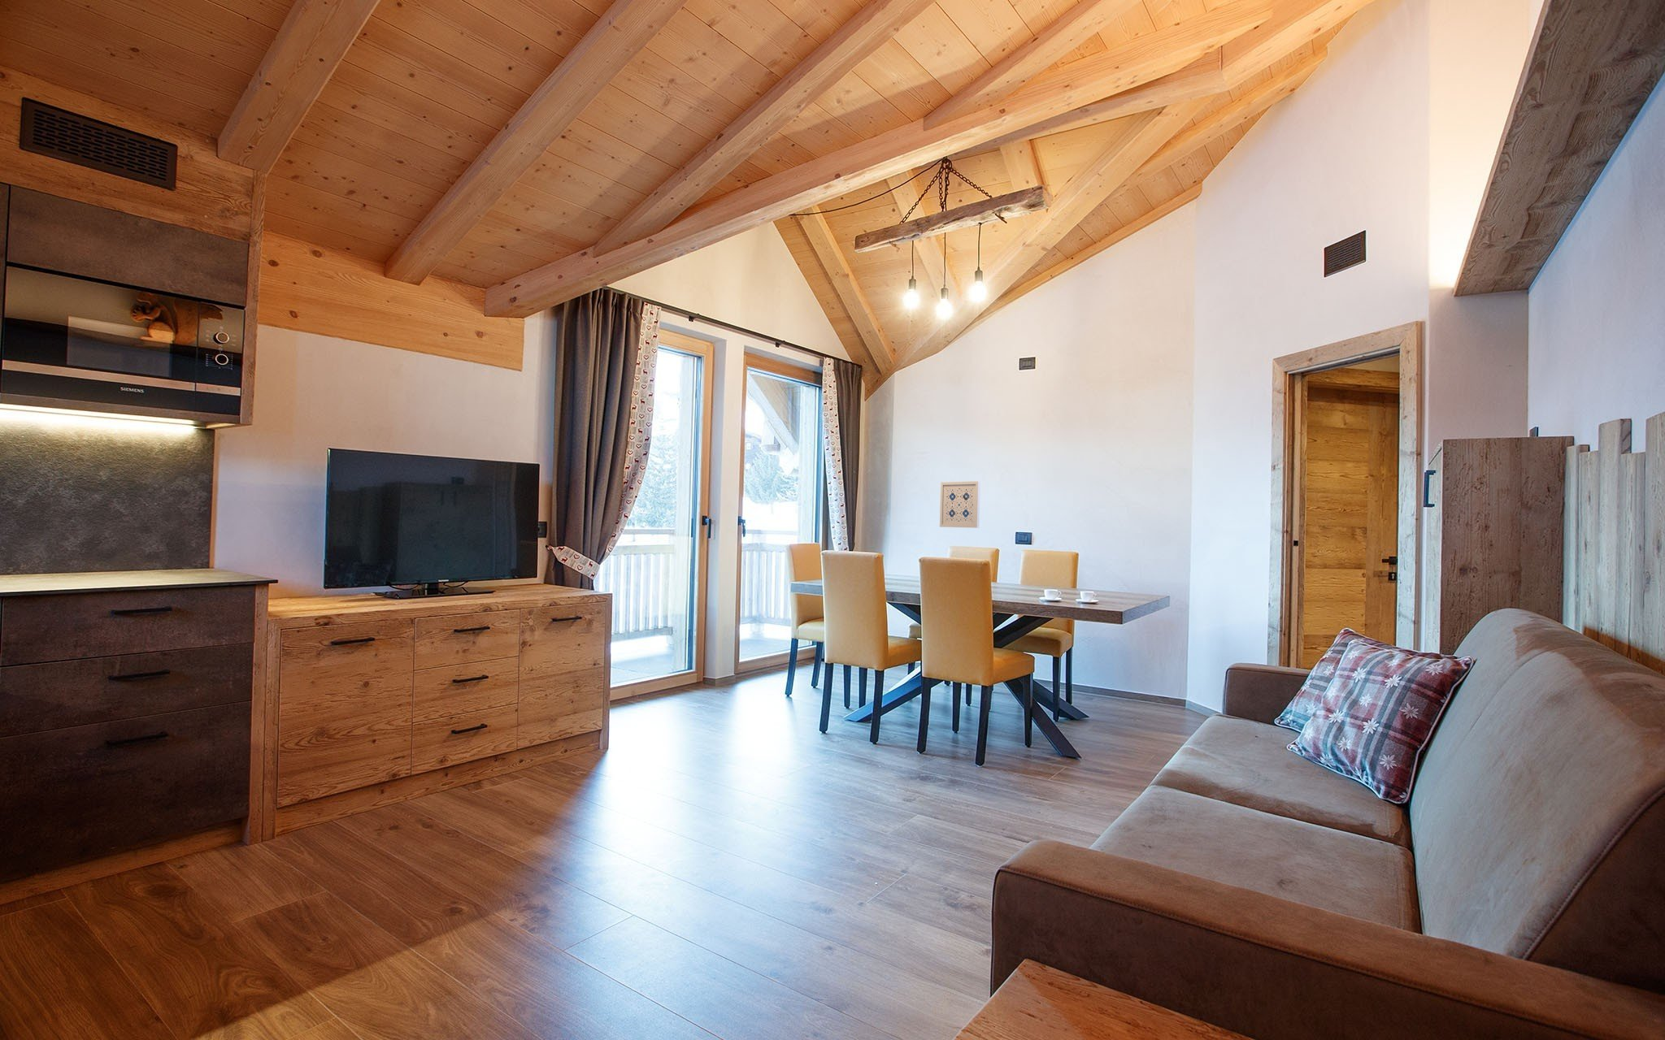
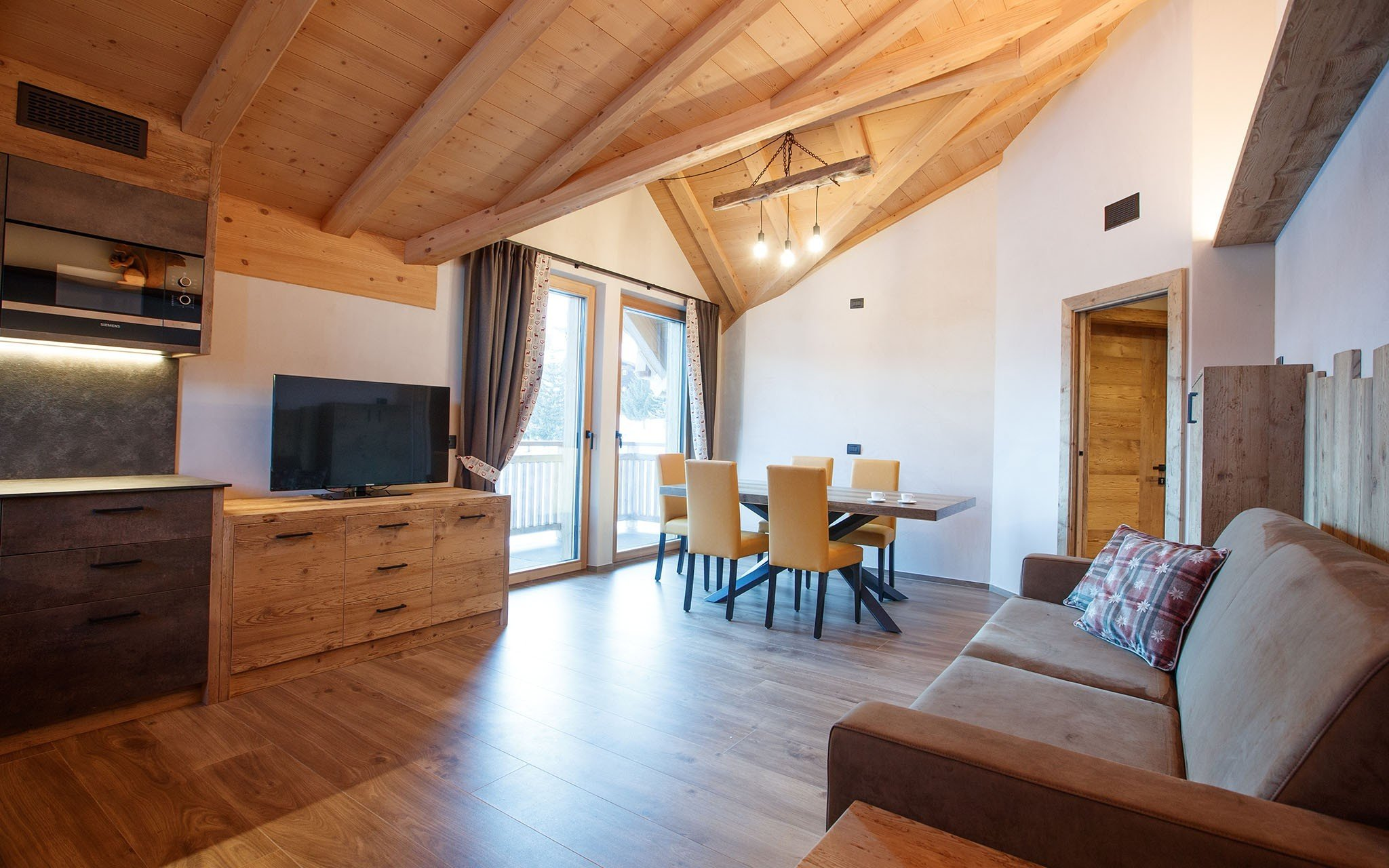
- wall art (959, 504)
